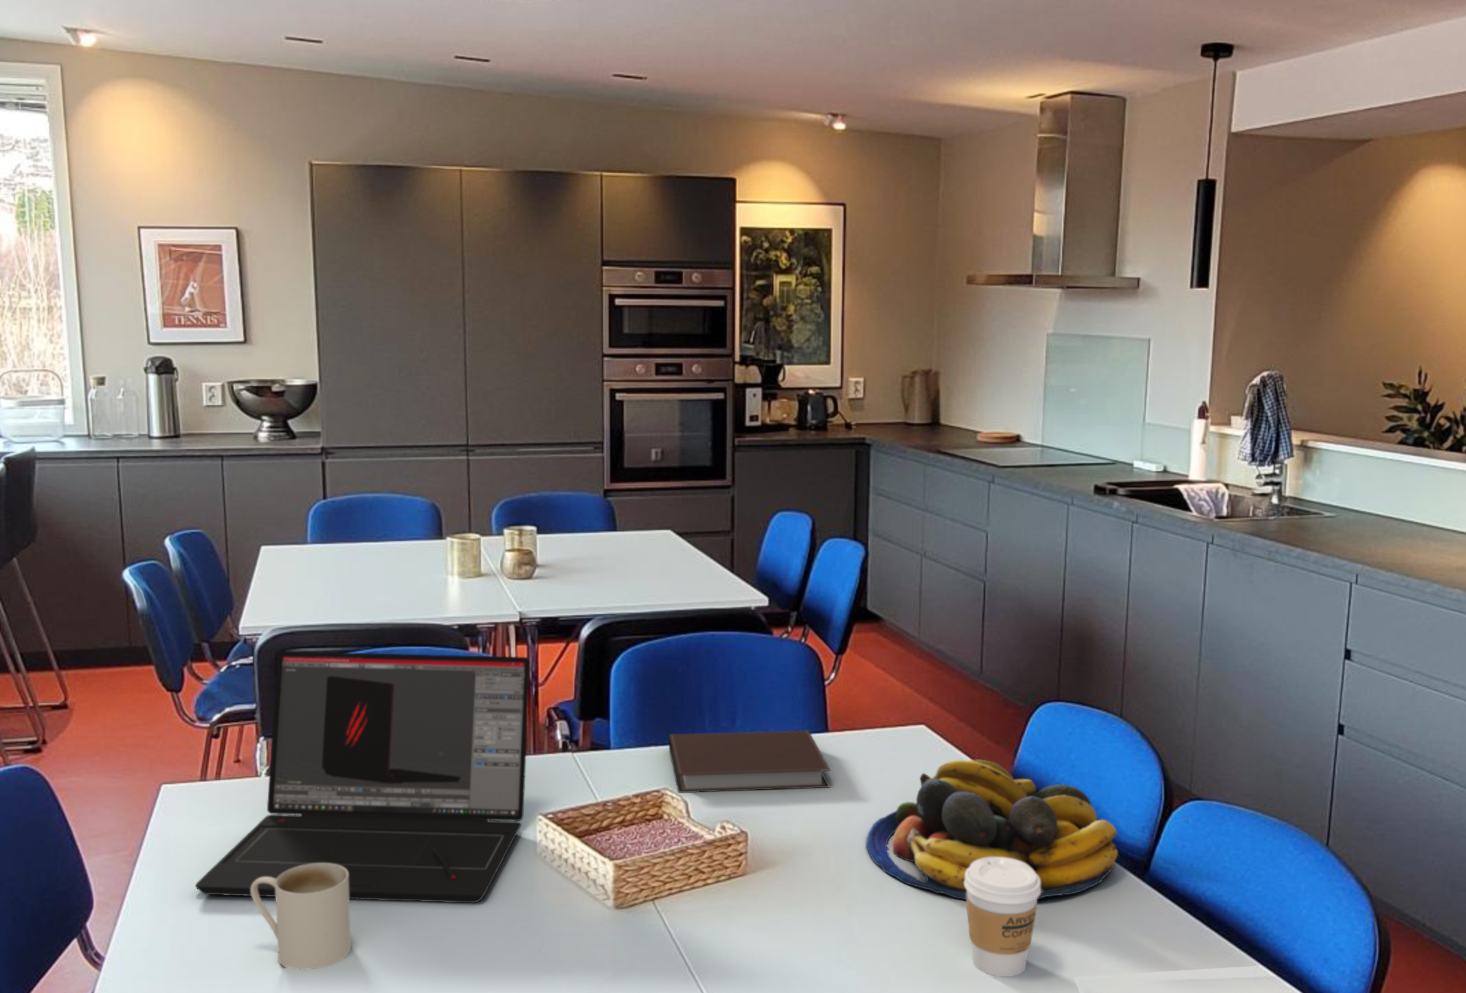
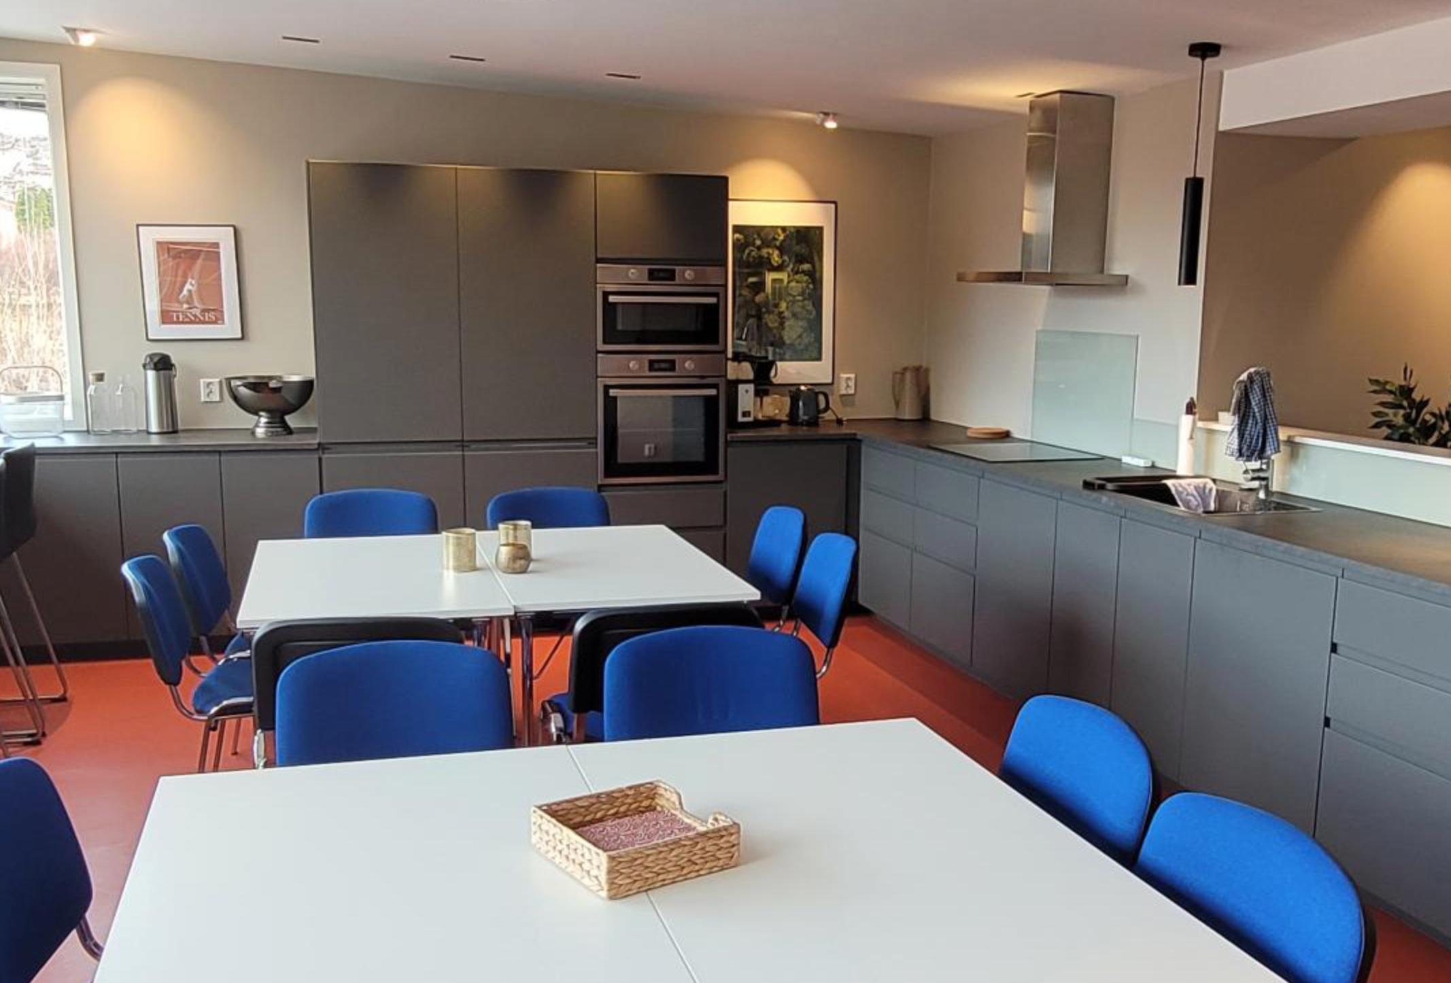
- fruit bowl (988, 808)
- mug (299, 914)
- laptop (373, 768)
- notebook (746, 759)
- coffee cup (1001, 917)
